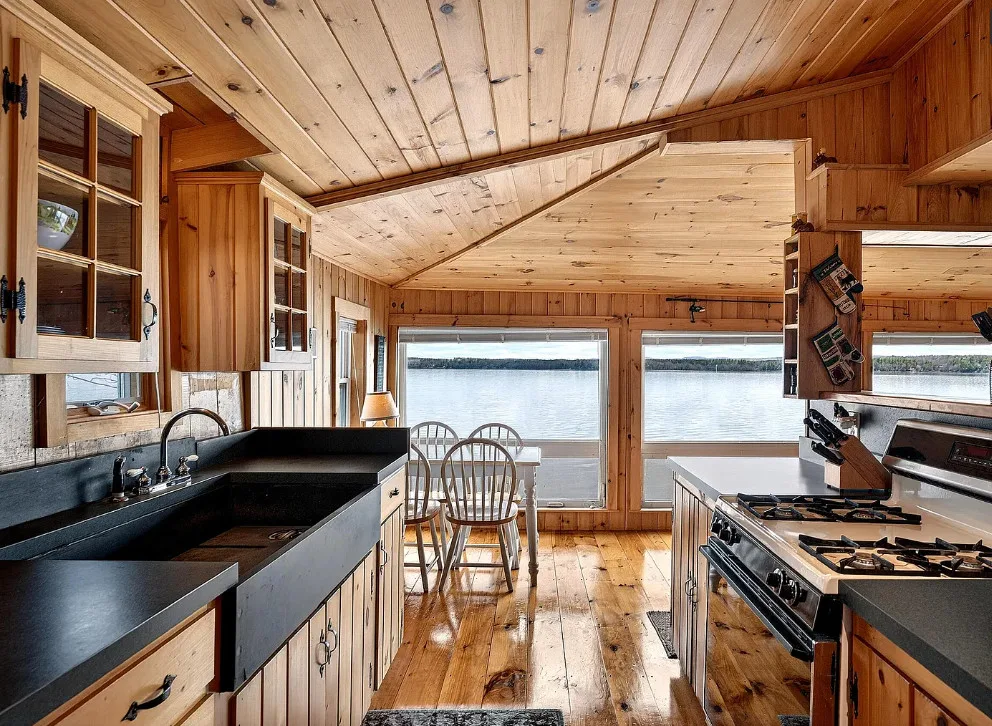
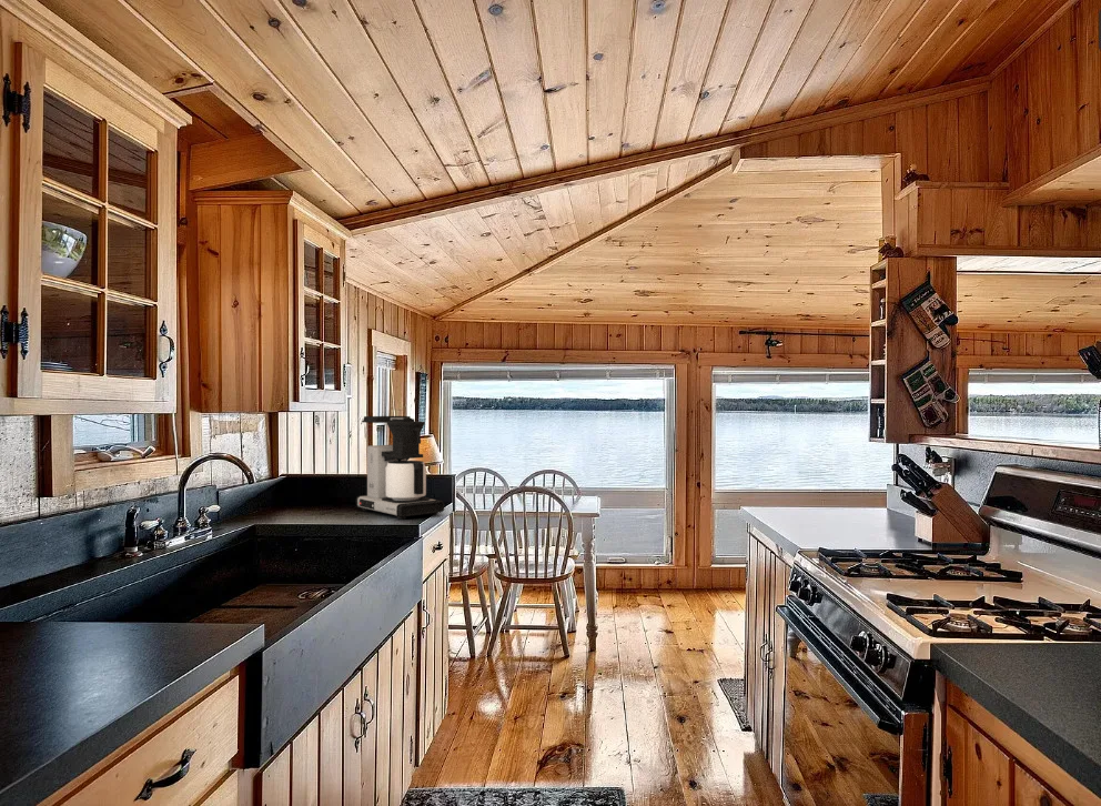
+ coffee maker (398, 464)
